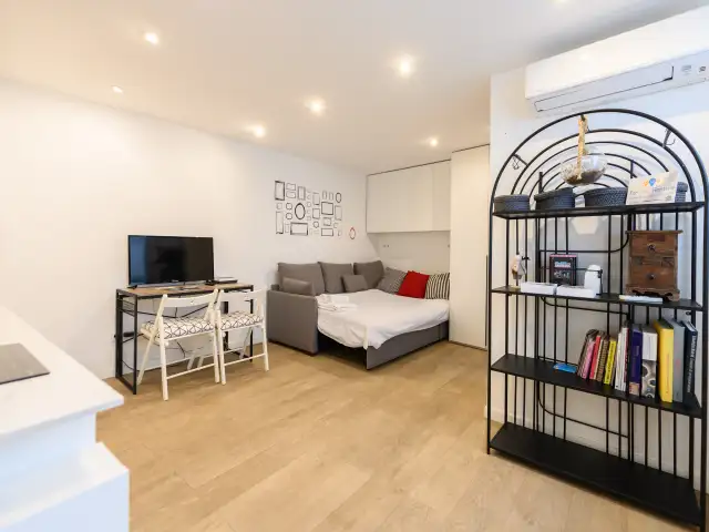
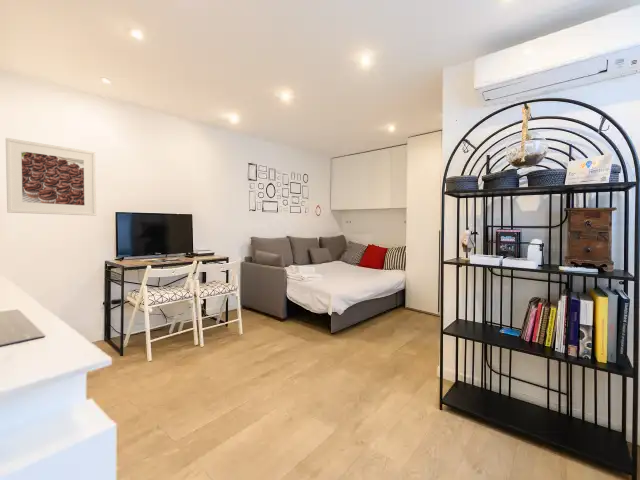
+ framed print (54, 180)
